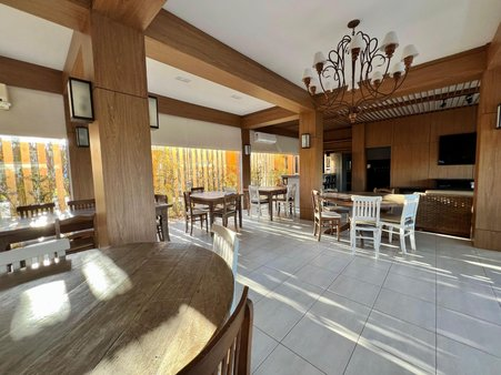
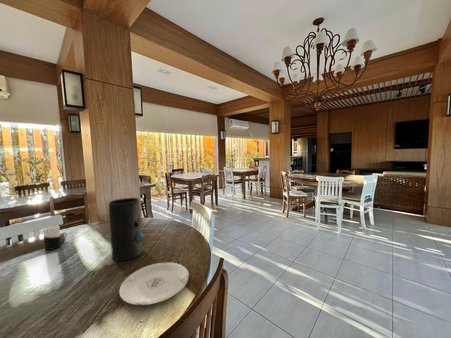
+ cup (55, 236)
+ plate (156, 282)
+ vase (127, 227)
